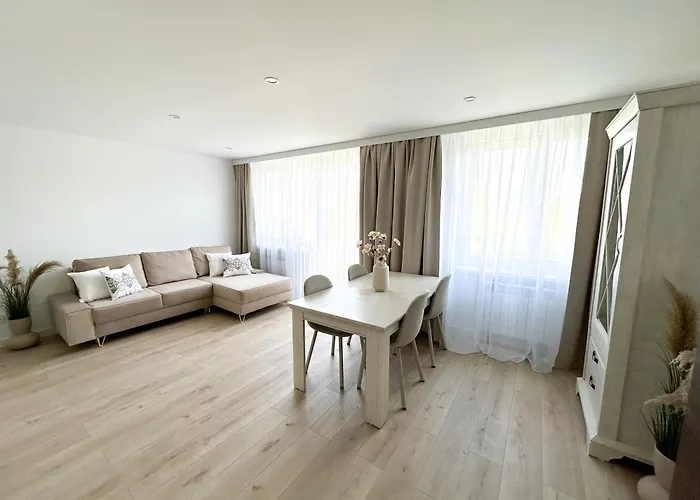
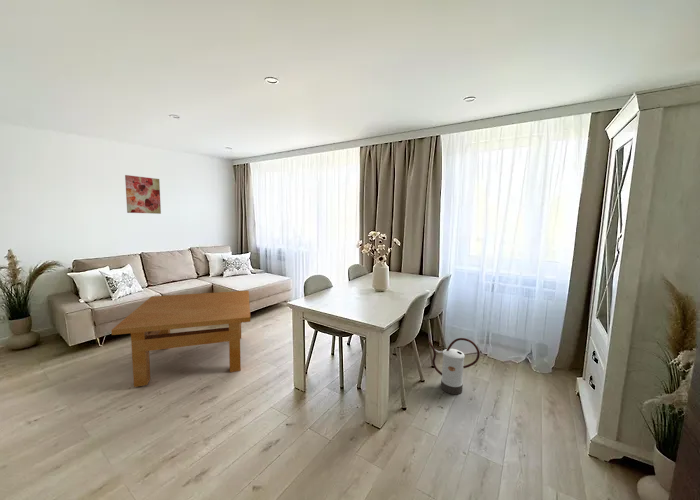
+ watering can (452, 362)
+ table (196, 331)
+ wall art (143, 195)
